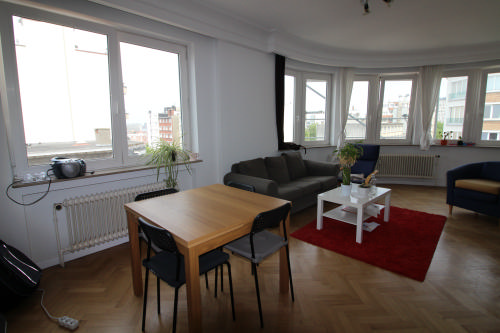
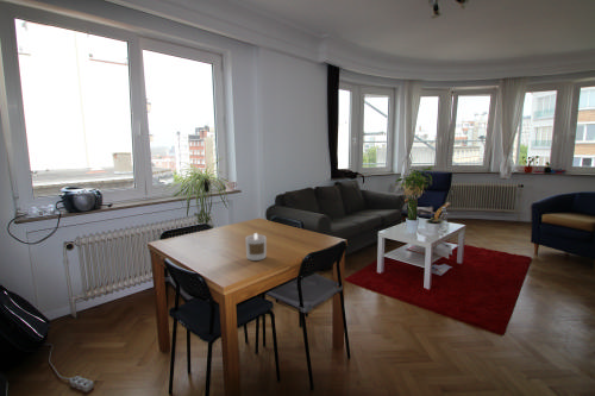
+ candle (256, 245)
